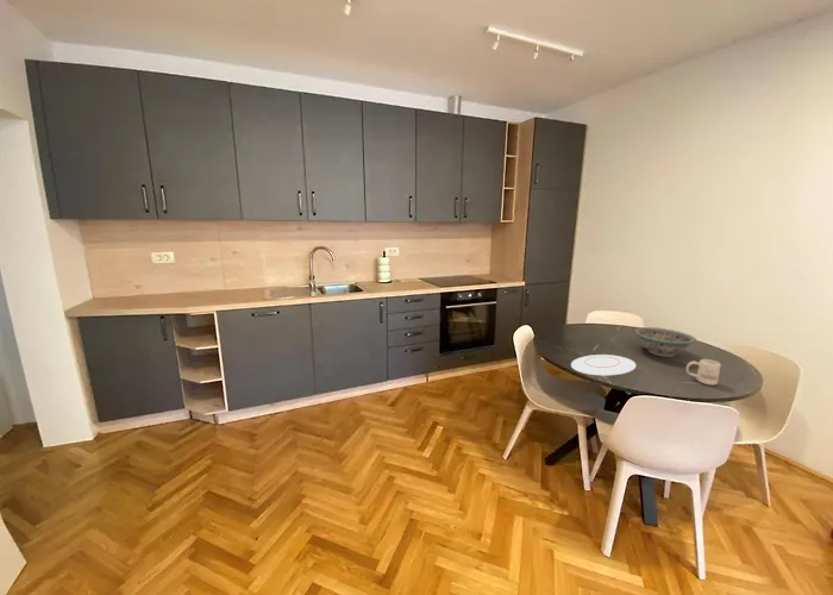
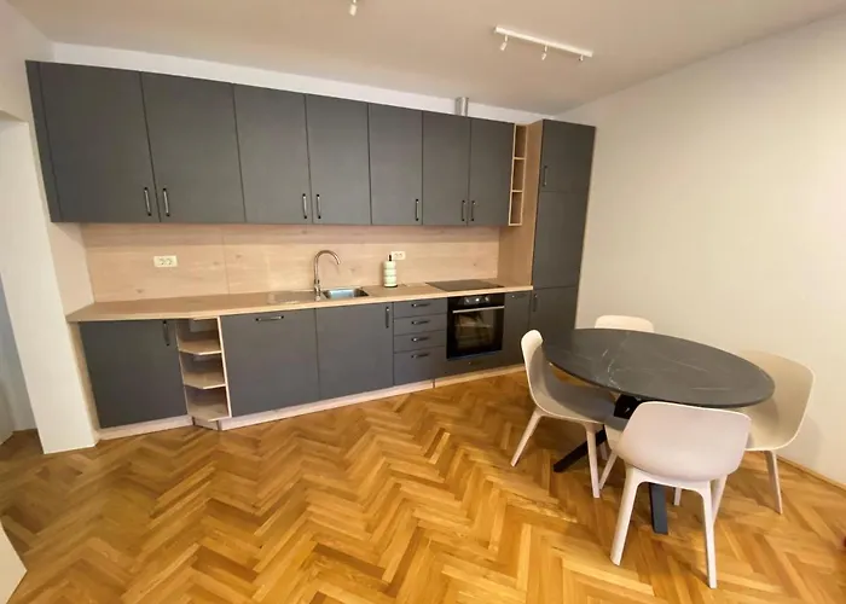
- mug (702, 370)
- decorative bowl (662, 344)
- plate (602, 363)
